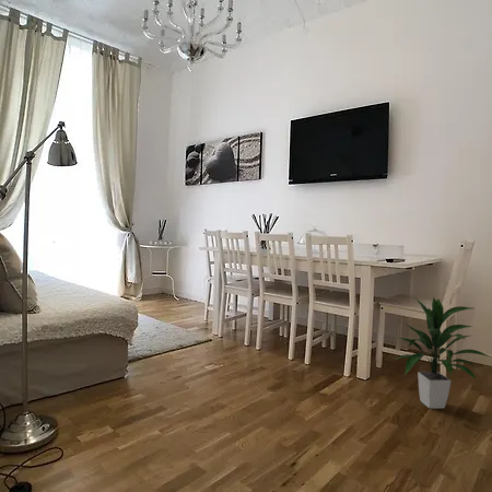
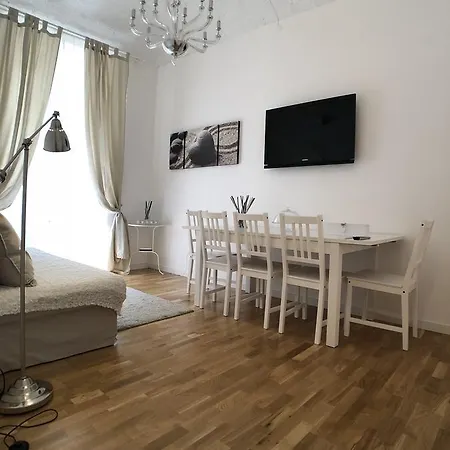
- indoor plant (435, 349)
